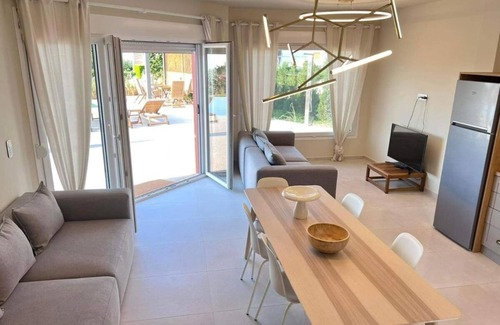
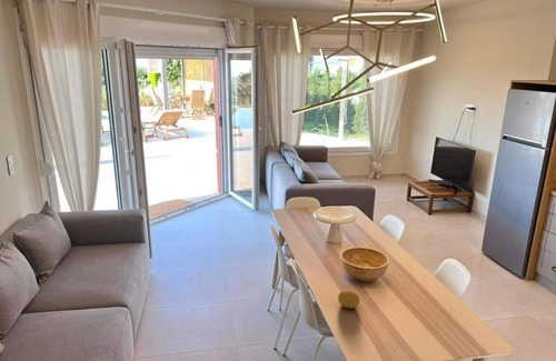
+ fruit (348, 298)
